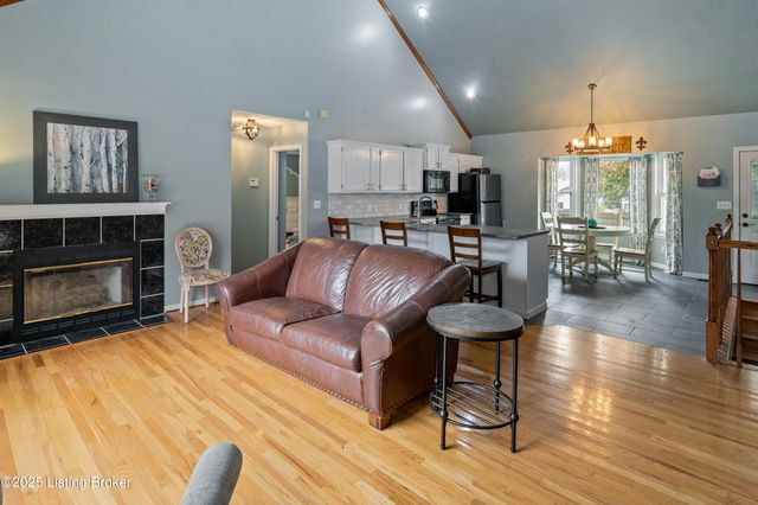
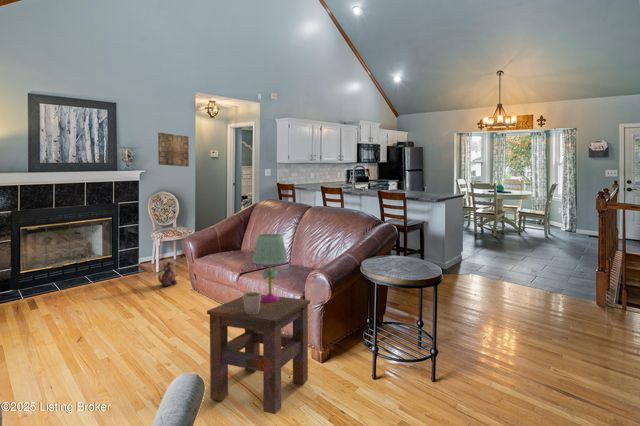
+ wall art (173, 150)
+ mug (251, 302)
+ plush toy (165, 273)
+ side table (259, 347)
+ table lamp (270, 267)
